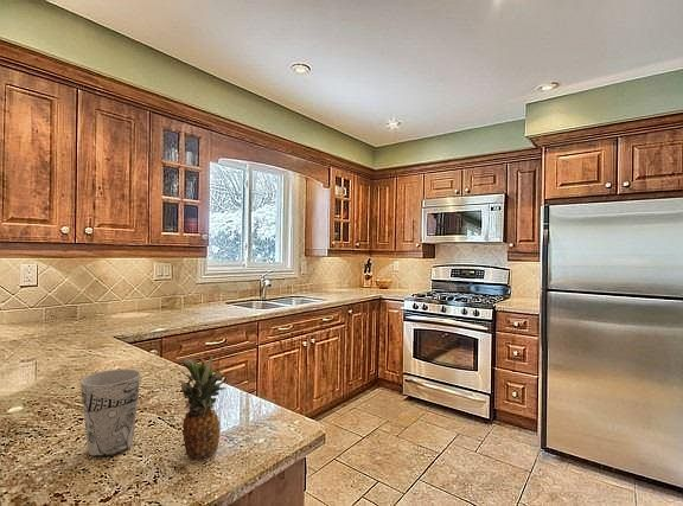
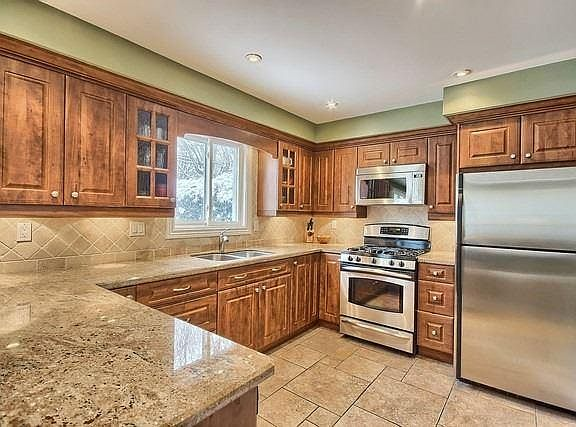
- fruit (204, 404)
- cup (110, 411)
